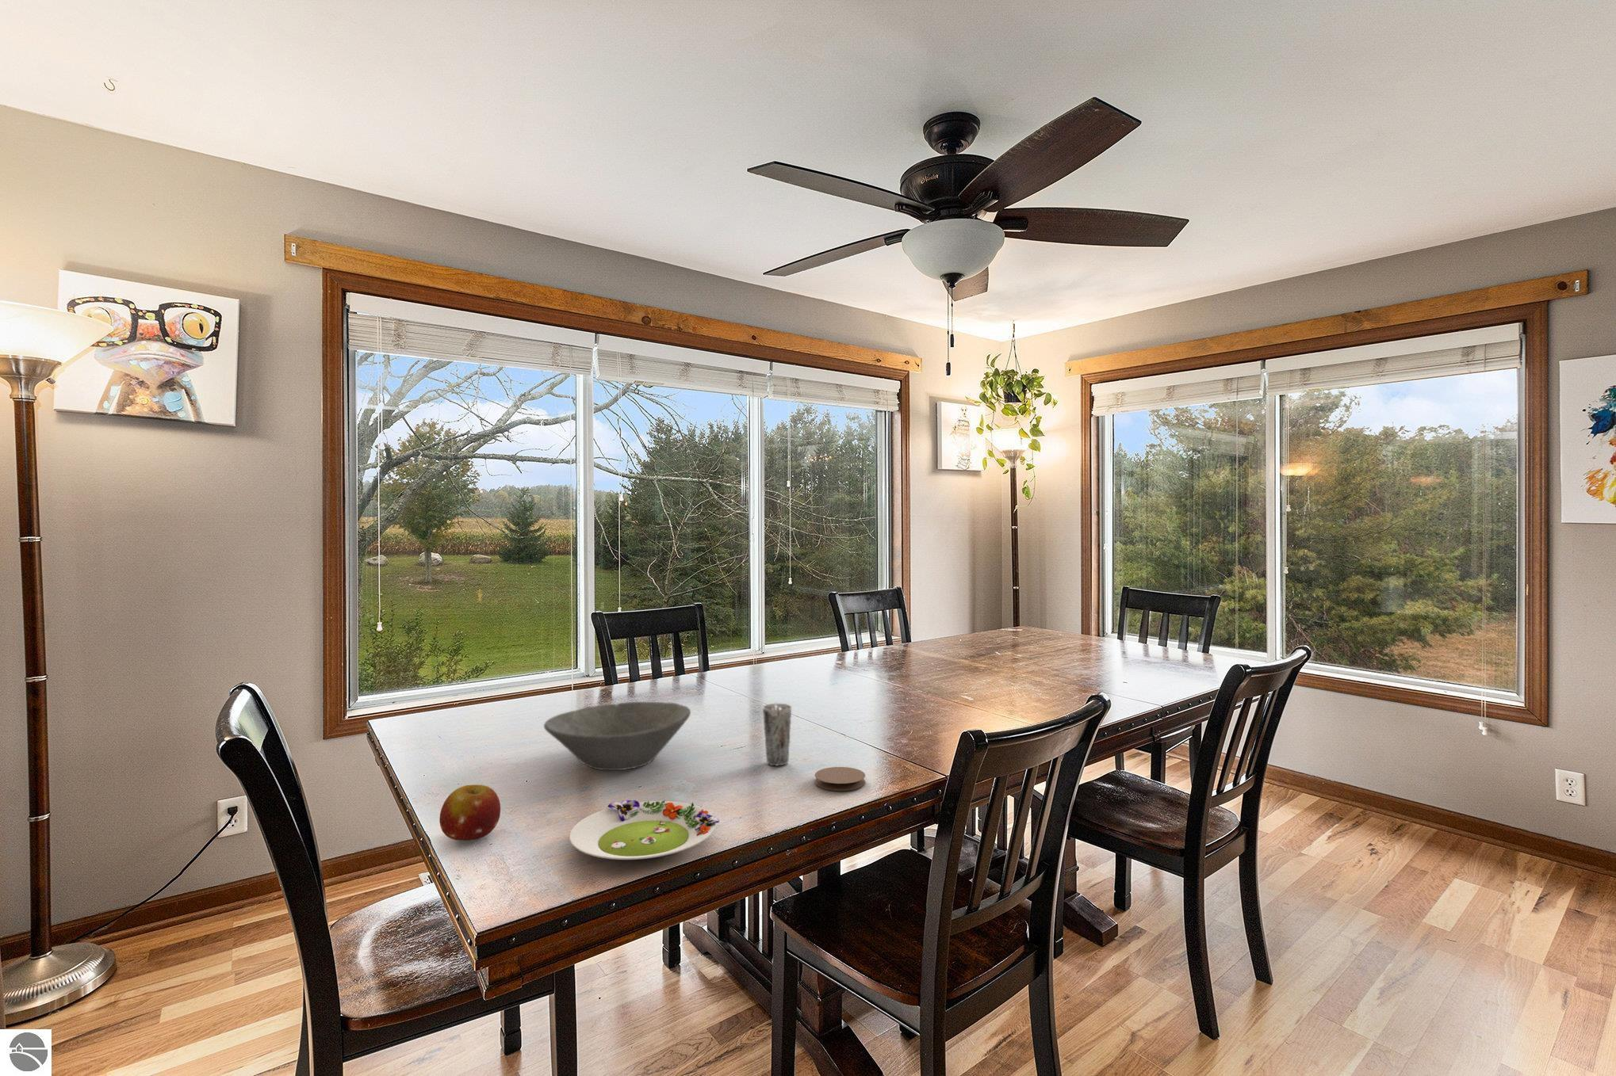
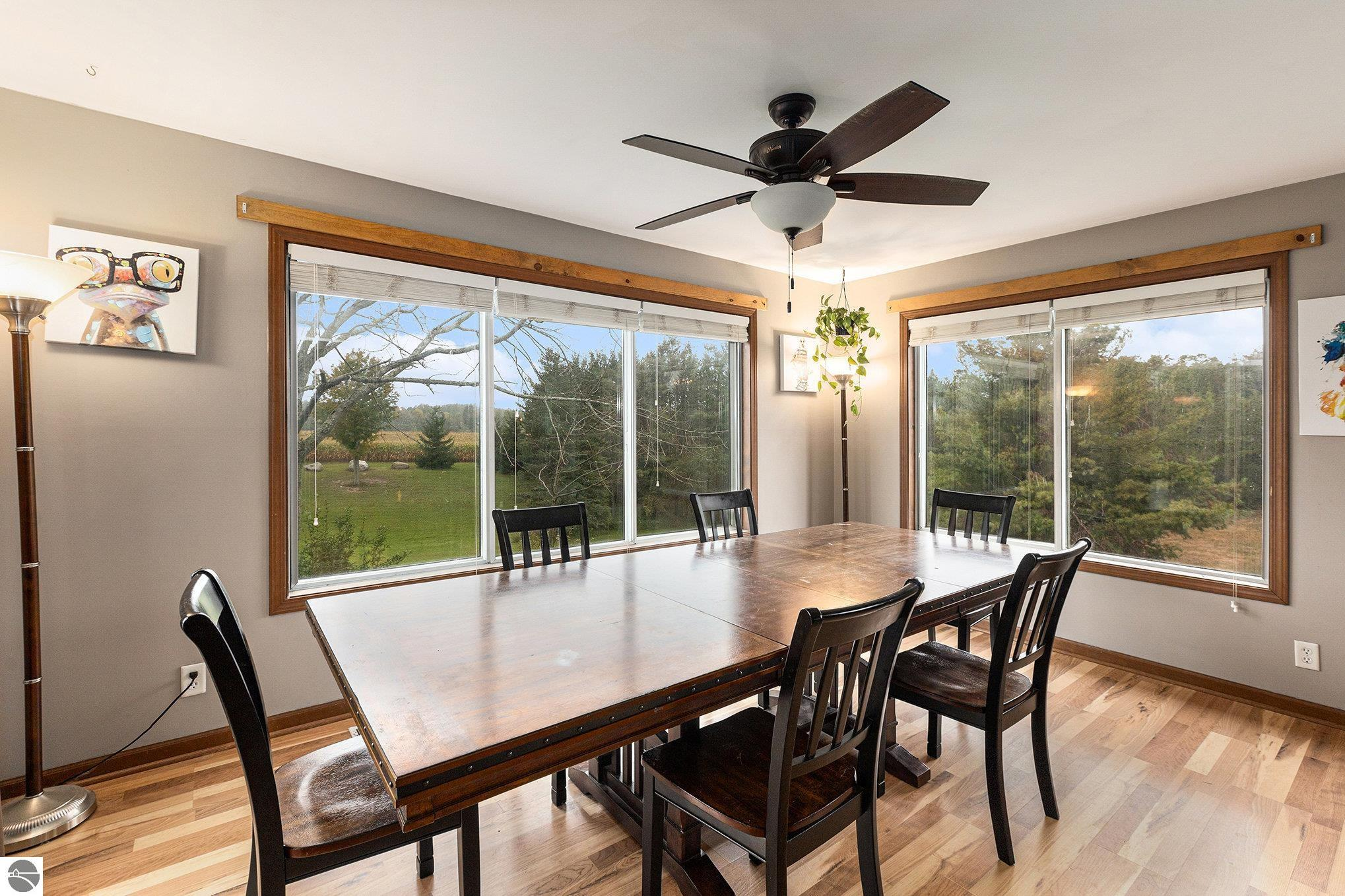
- coaster (840, 778)
- fruit (470, 812)
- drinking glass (777, 735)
- bowl (619, 737)
- salad plate (644, 831)
